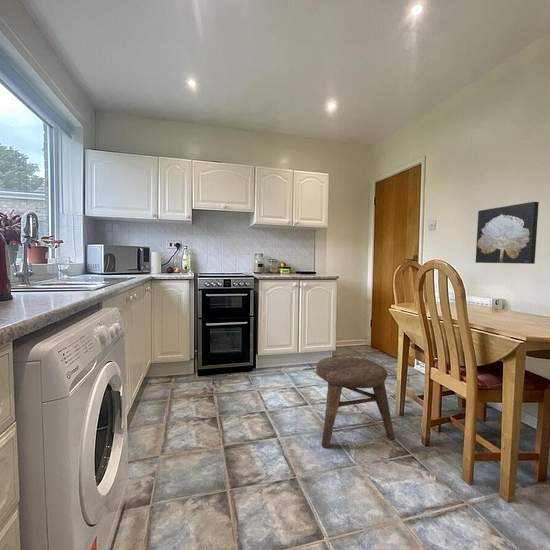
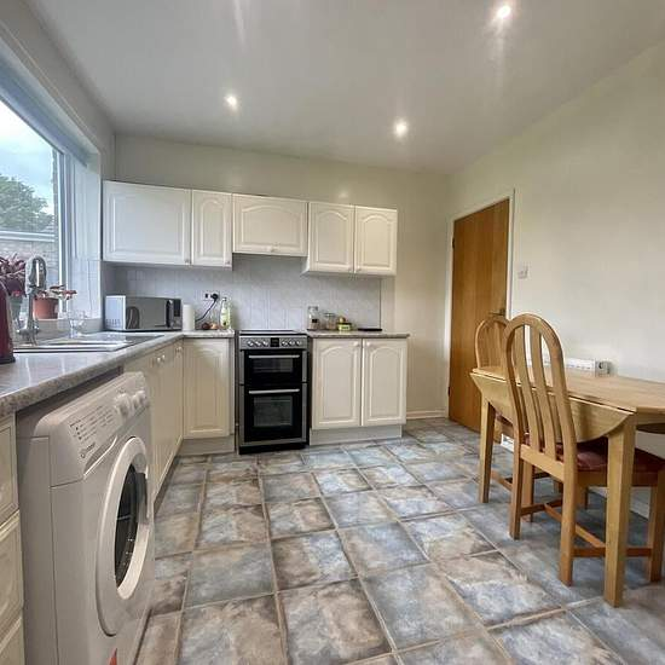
- stool (347, 401)
- wall art (504, 235)
